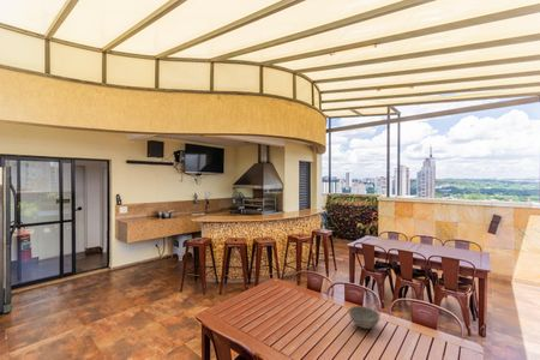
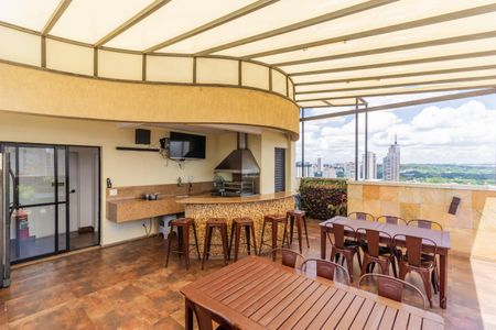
- bowl (364, 319)
